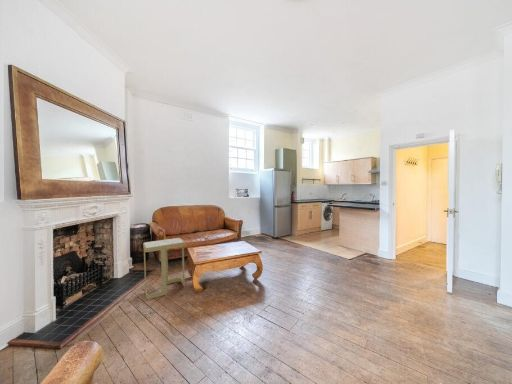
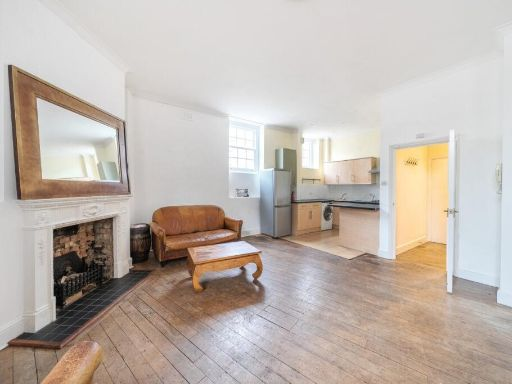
- side table (164, 265)
